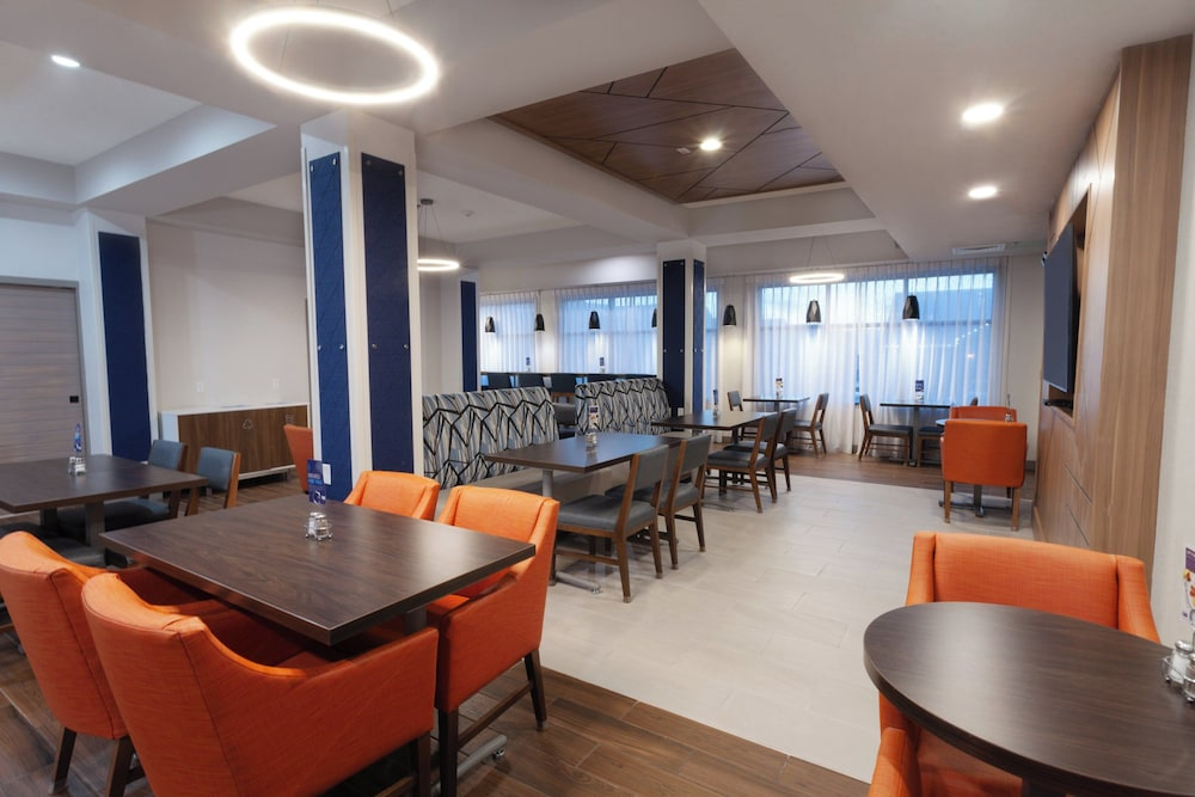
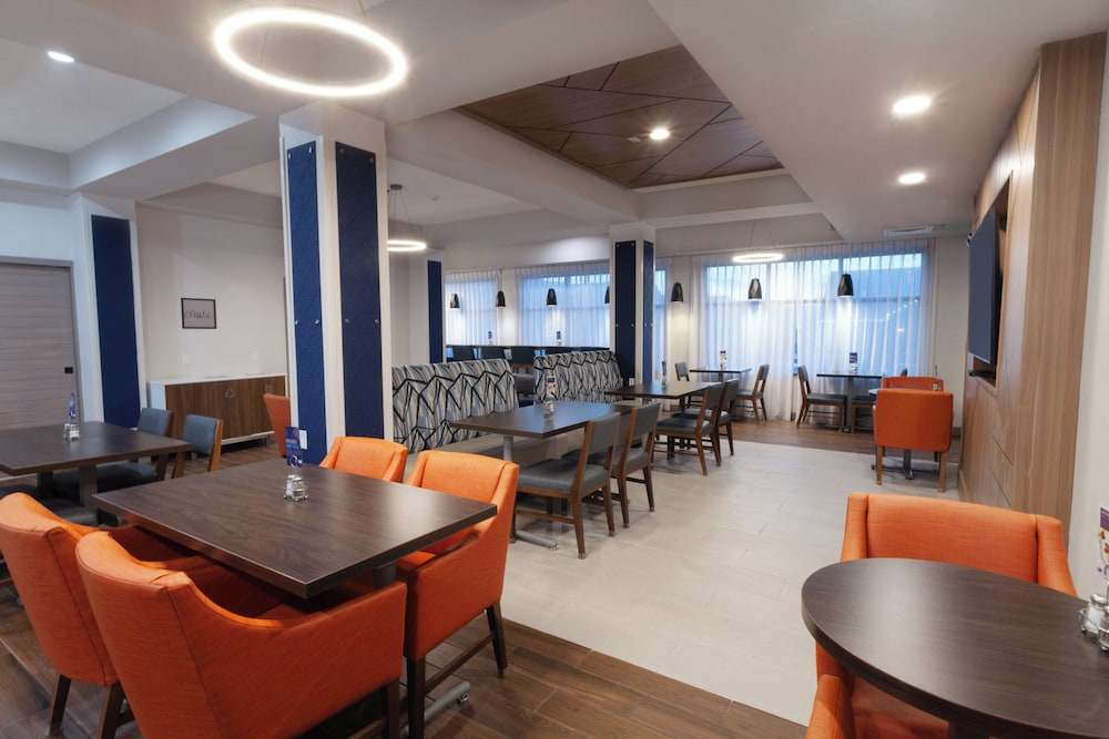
+ wall art (199, 314)
